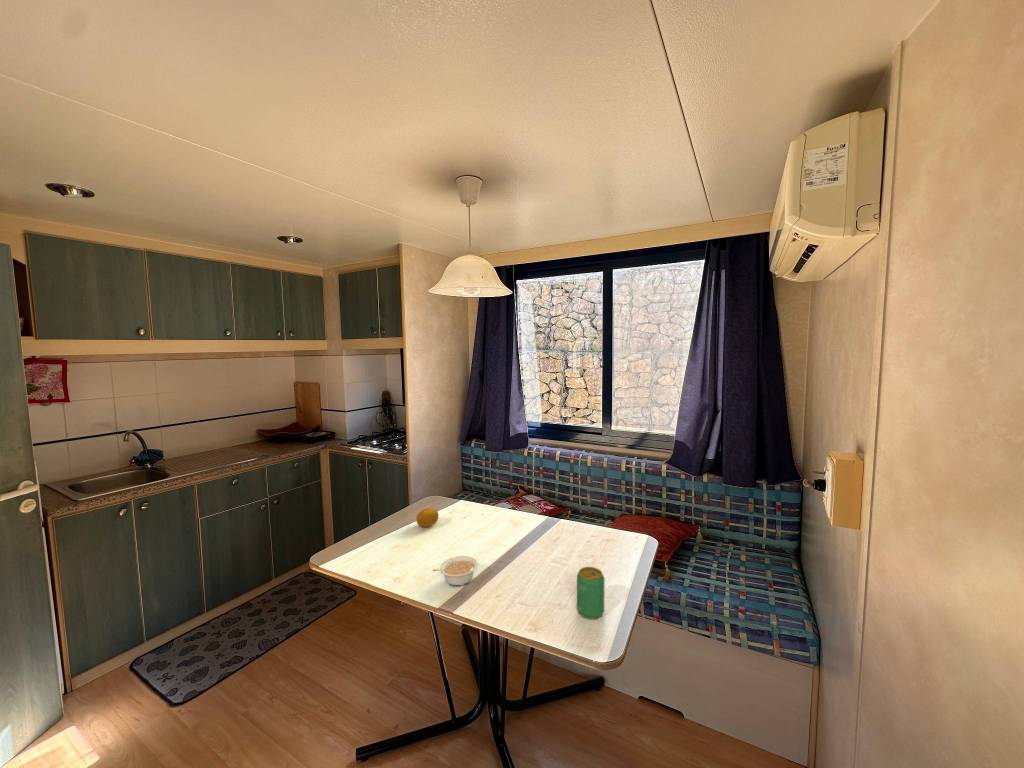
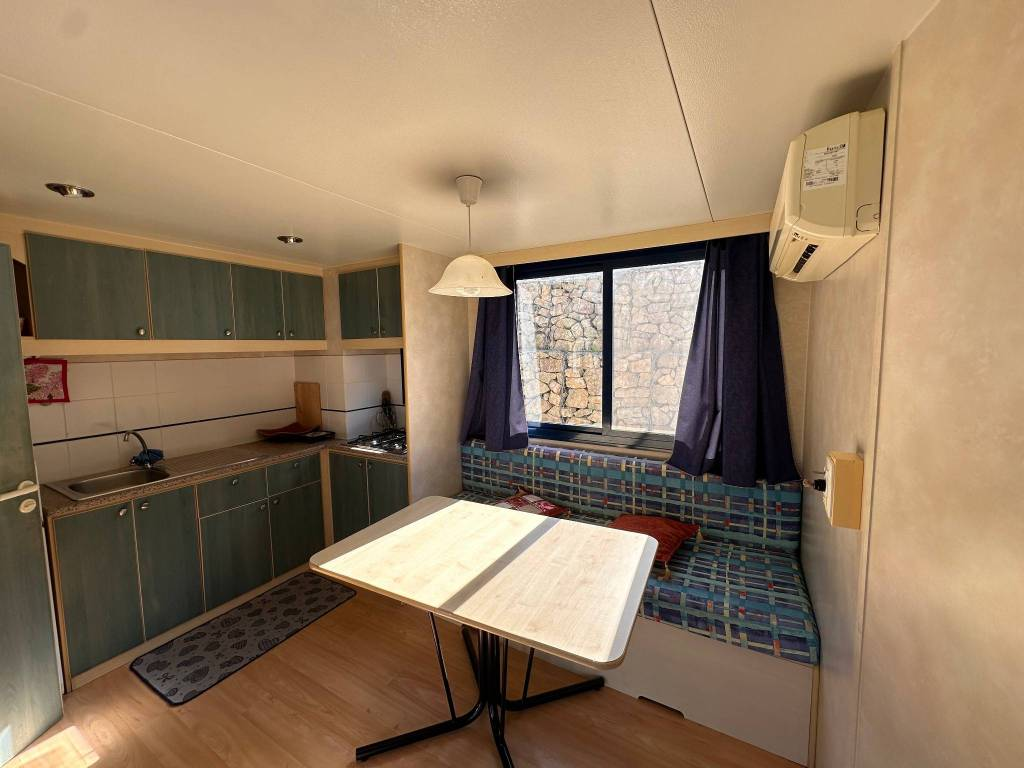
- legume (458, 571)
- beverage can (590, 592)
- fruit (427, 517)
